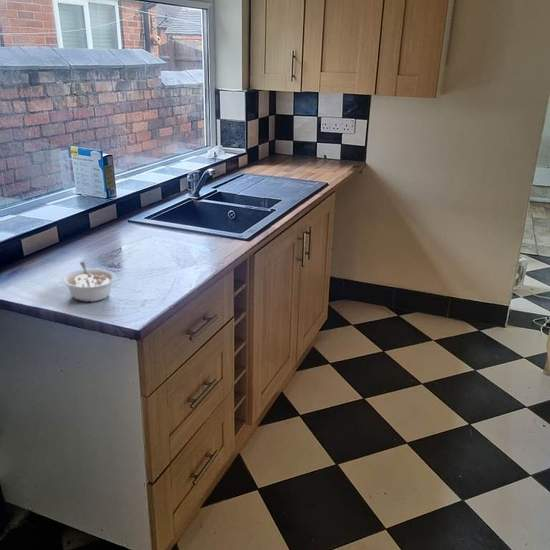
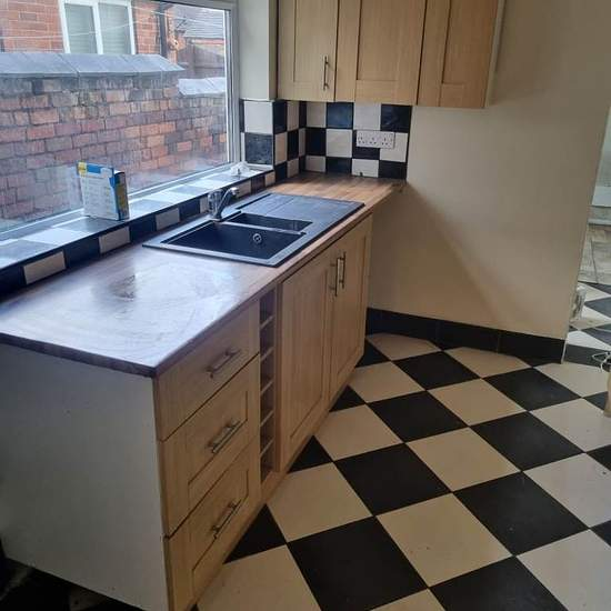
- legume (88, 283)
